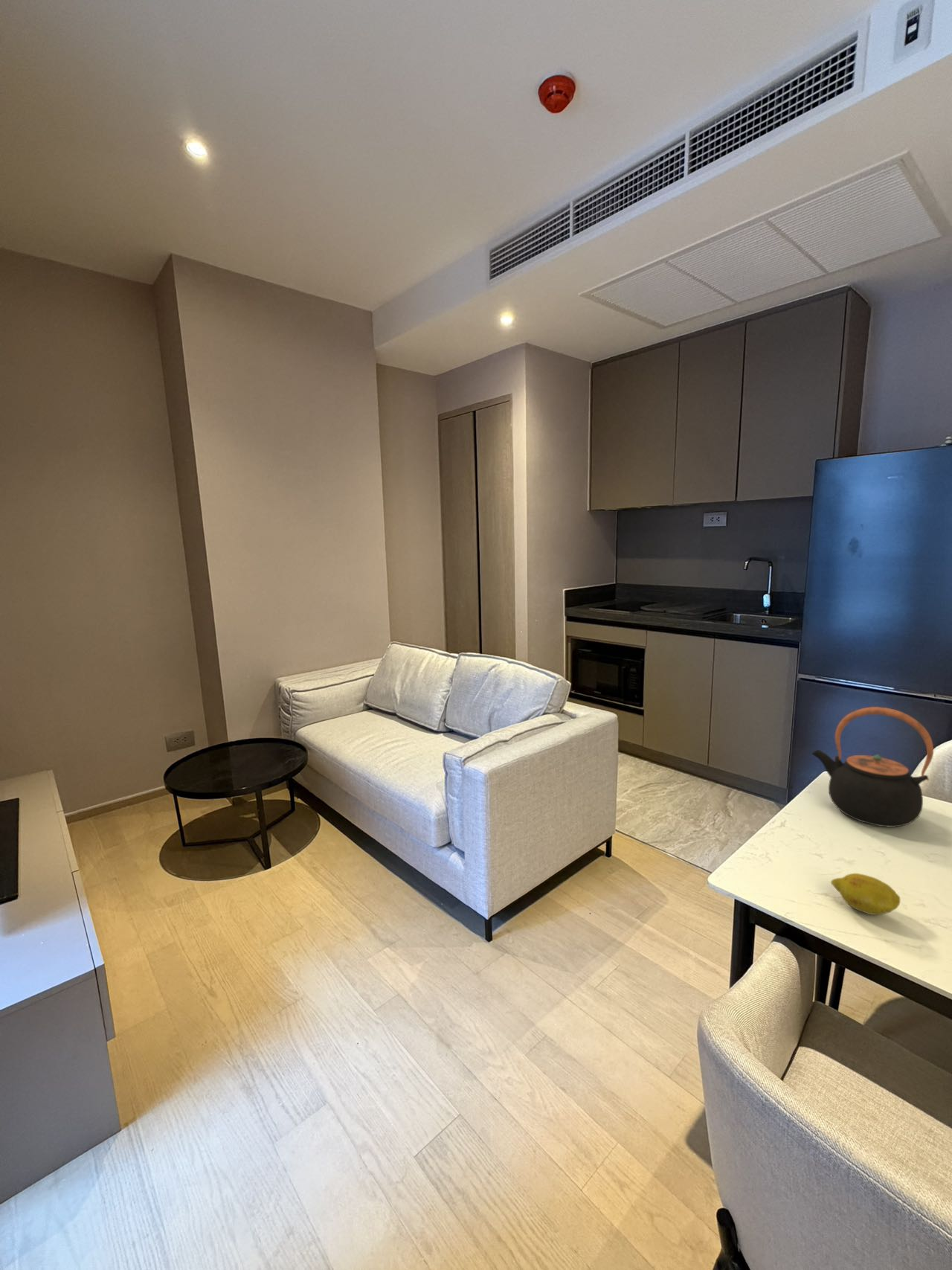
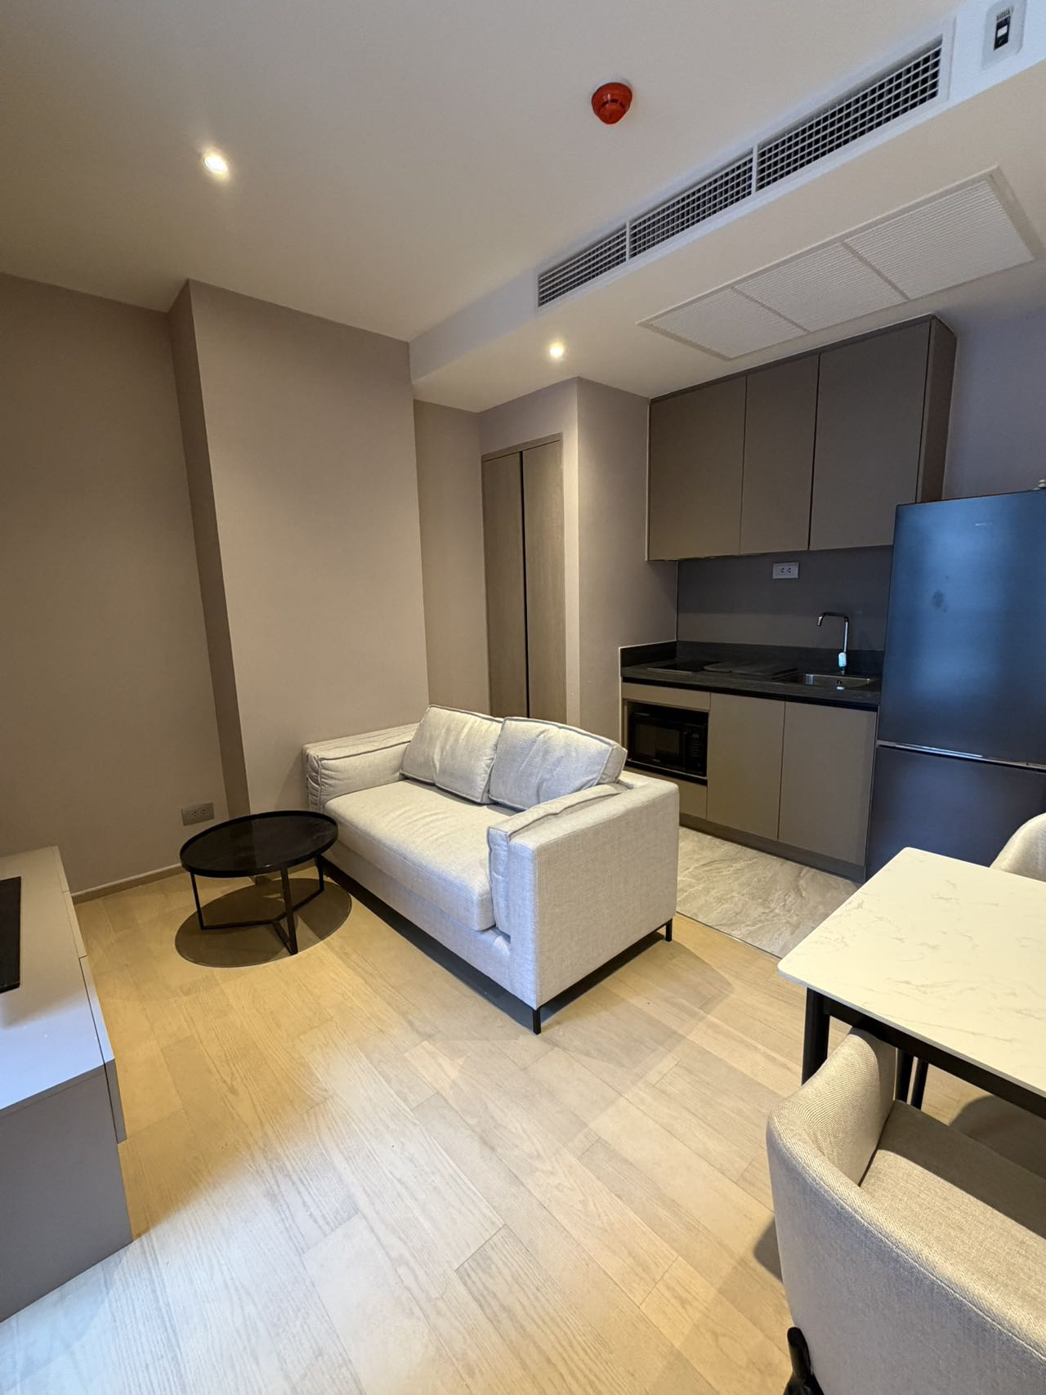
- teapot (868, 759)
- fruit (863, 893)
